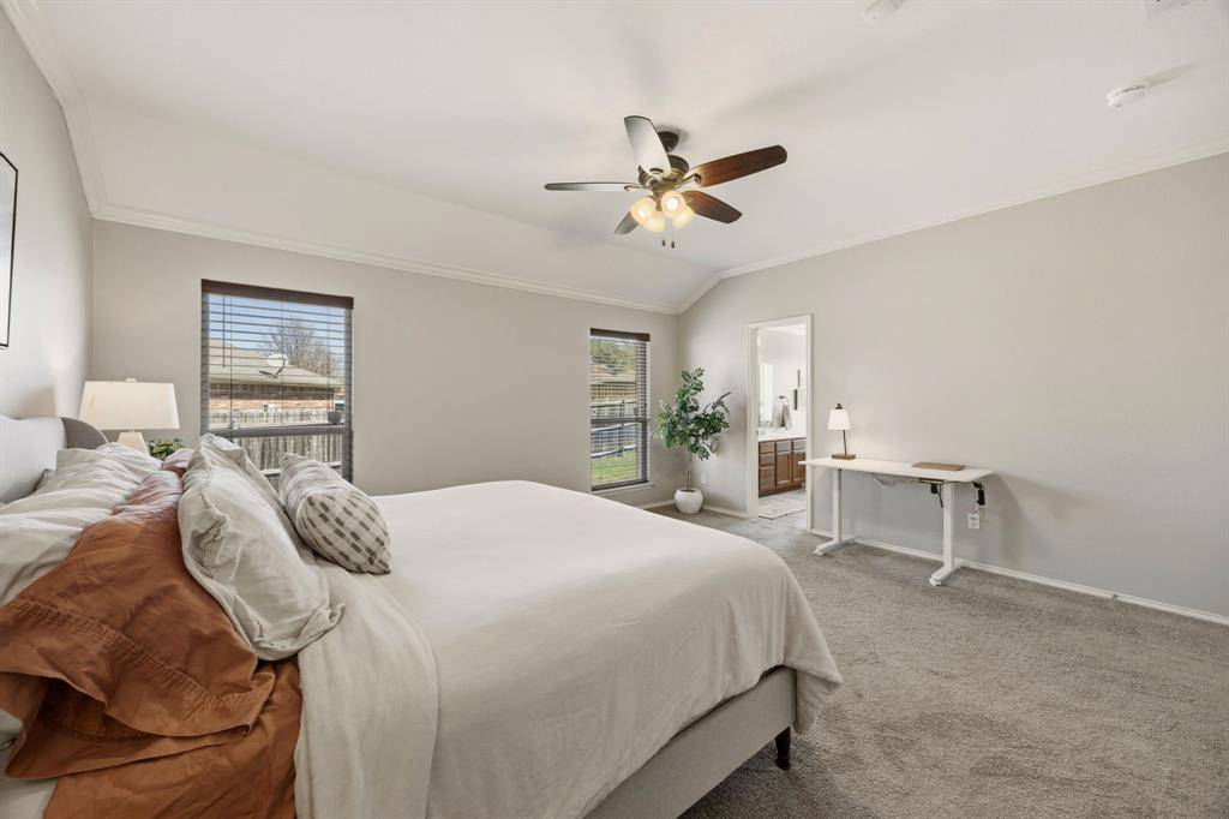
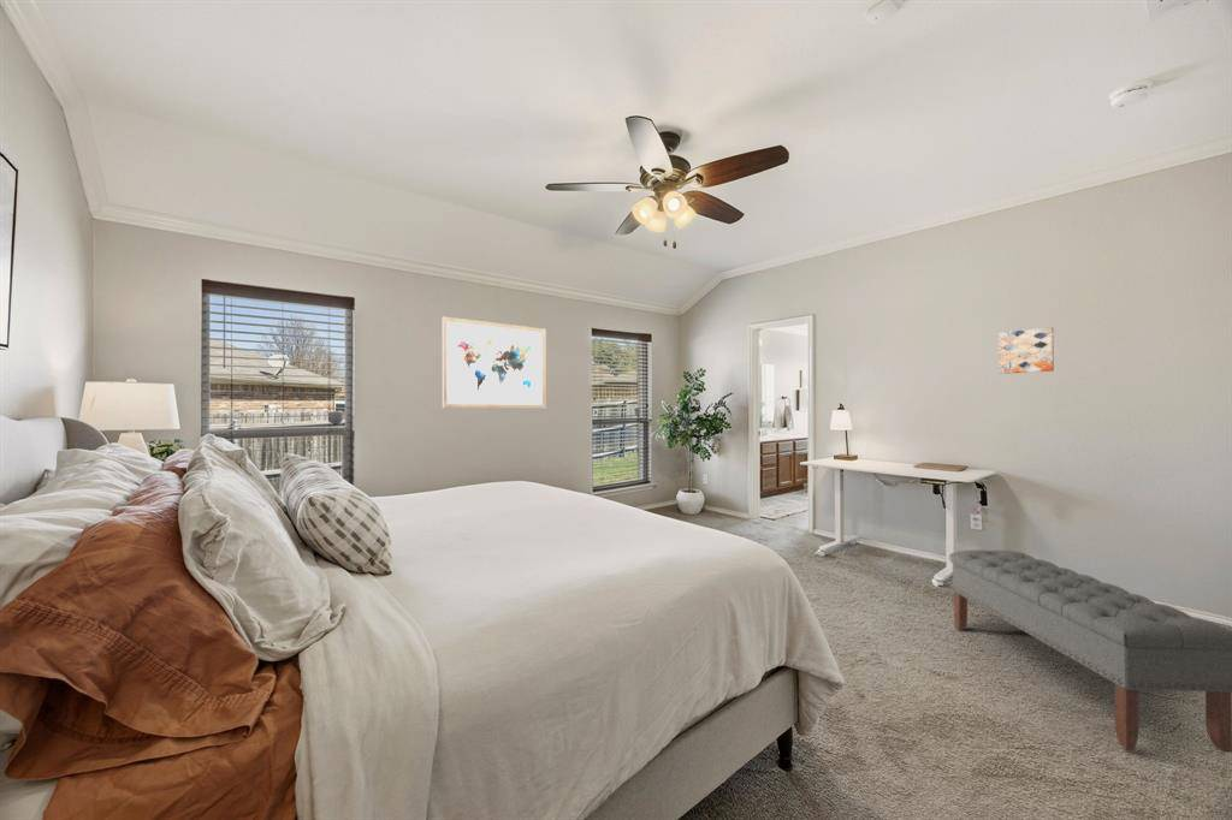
+ wall art (497, 366)
+ wall art (1025, 351)
+ bench (1062, 628)
